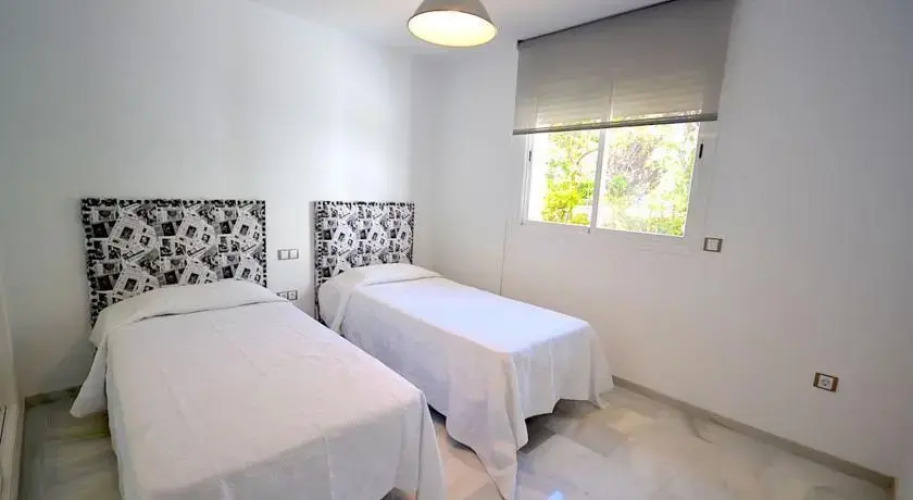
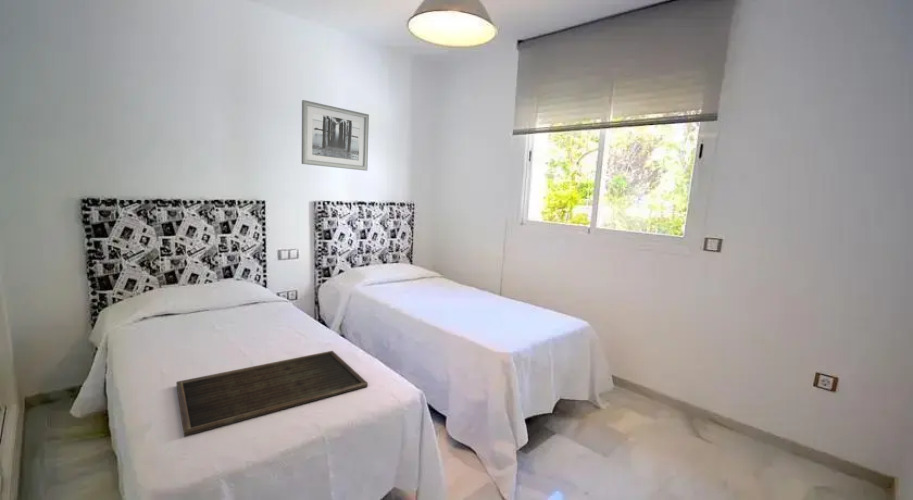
+ tray (274, 384)
+ wall art (337, 137)
